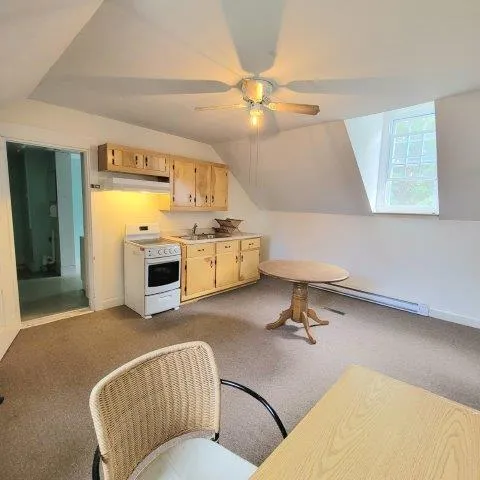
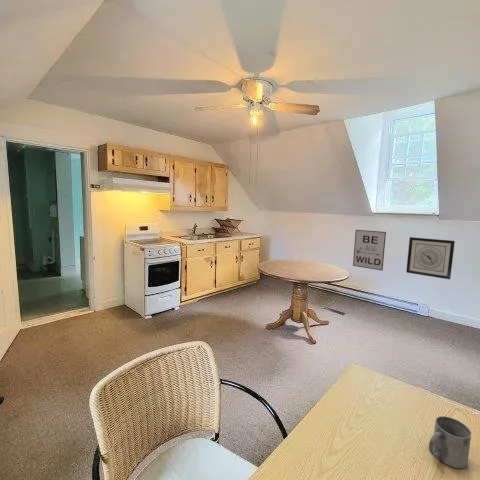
+ wall clock (429, 257)
+ mug (446, 442)
+ wall art (368, 249)
